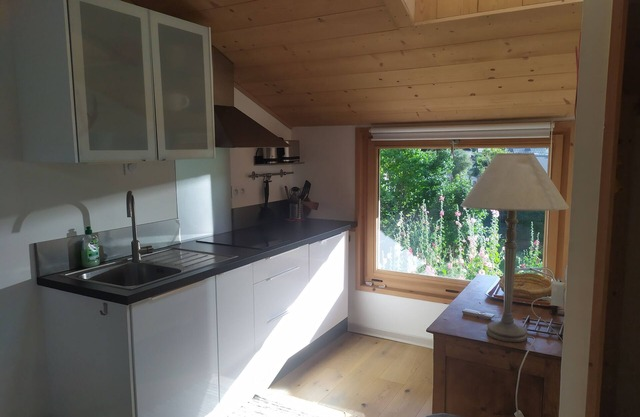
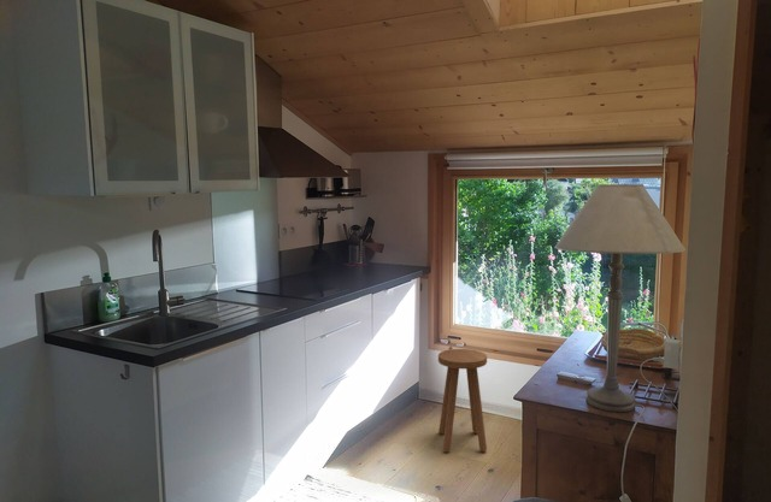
+ stool (455, 397)
